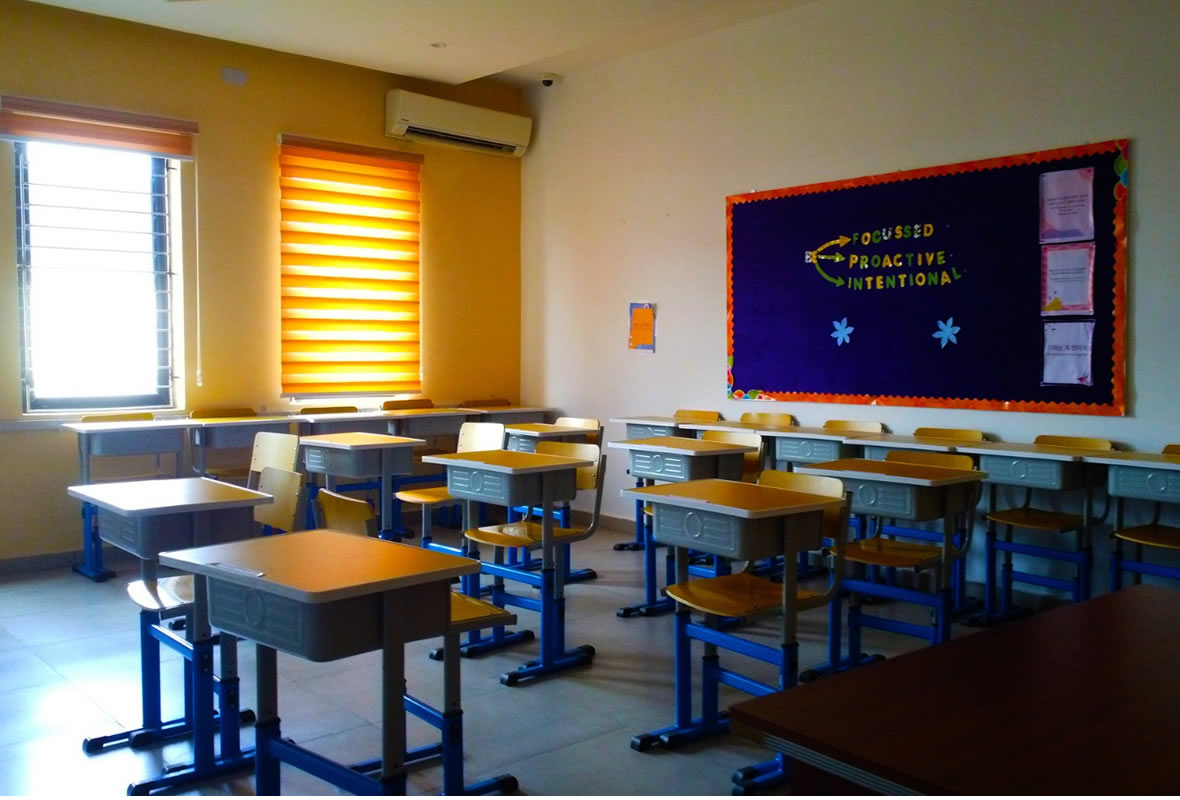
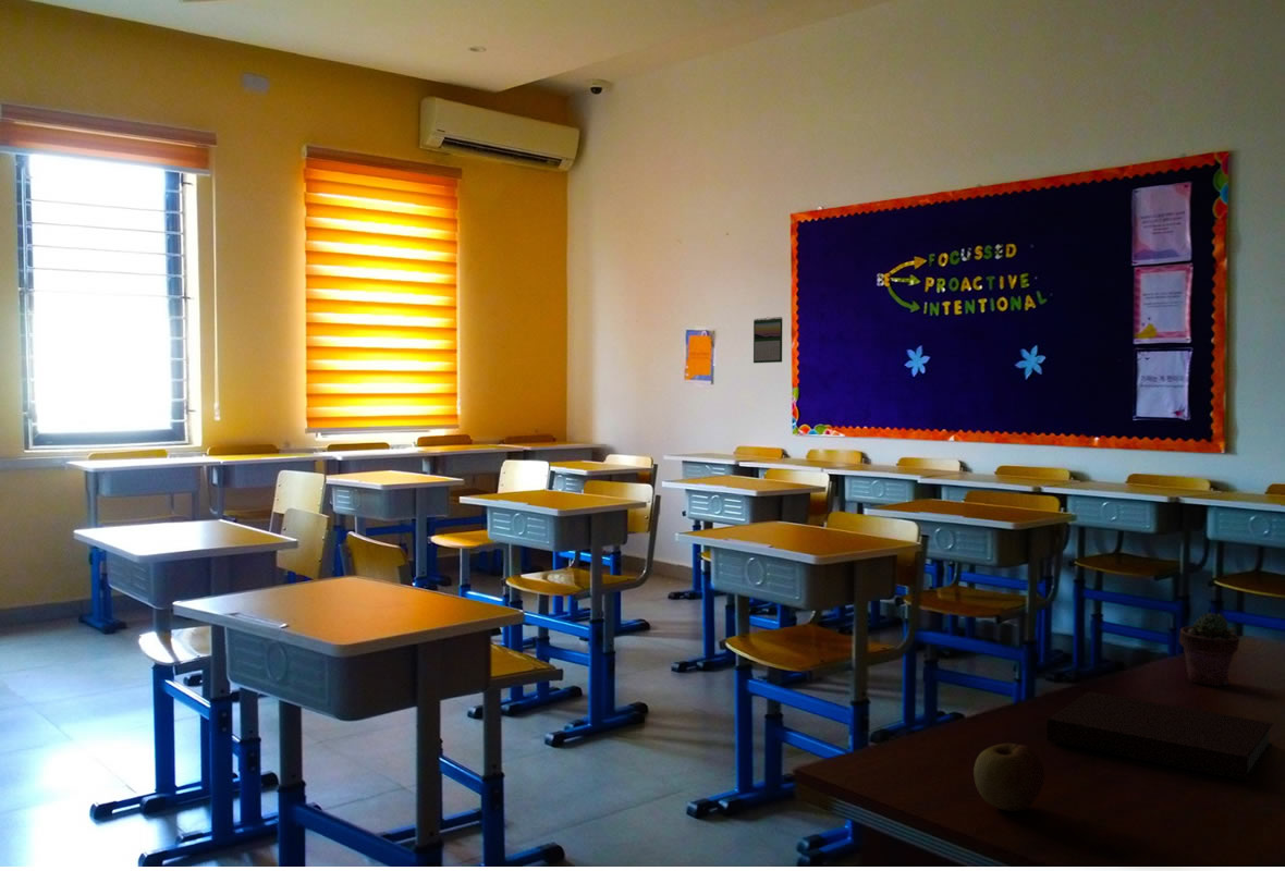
+ notebook (1159, 732)
+ apple (1007, 773)
+ calendar (768, 340)
+ potted succulent (1209, 647)
